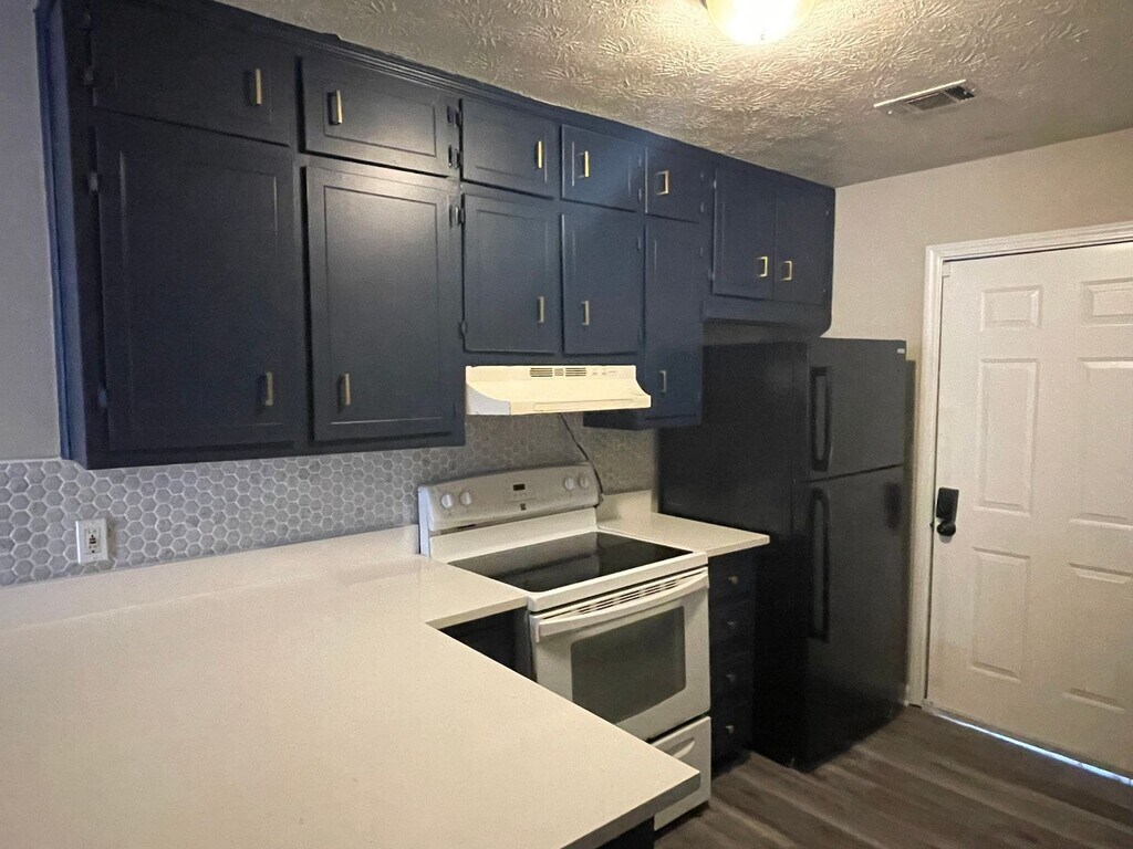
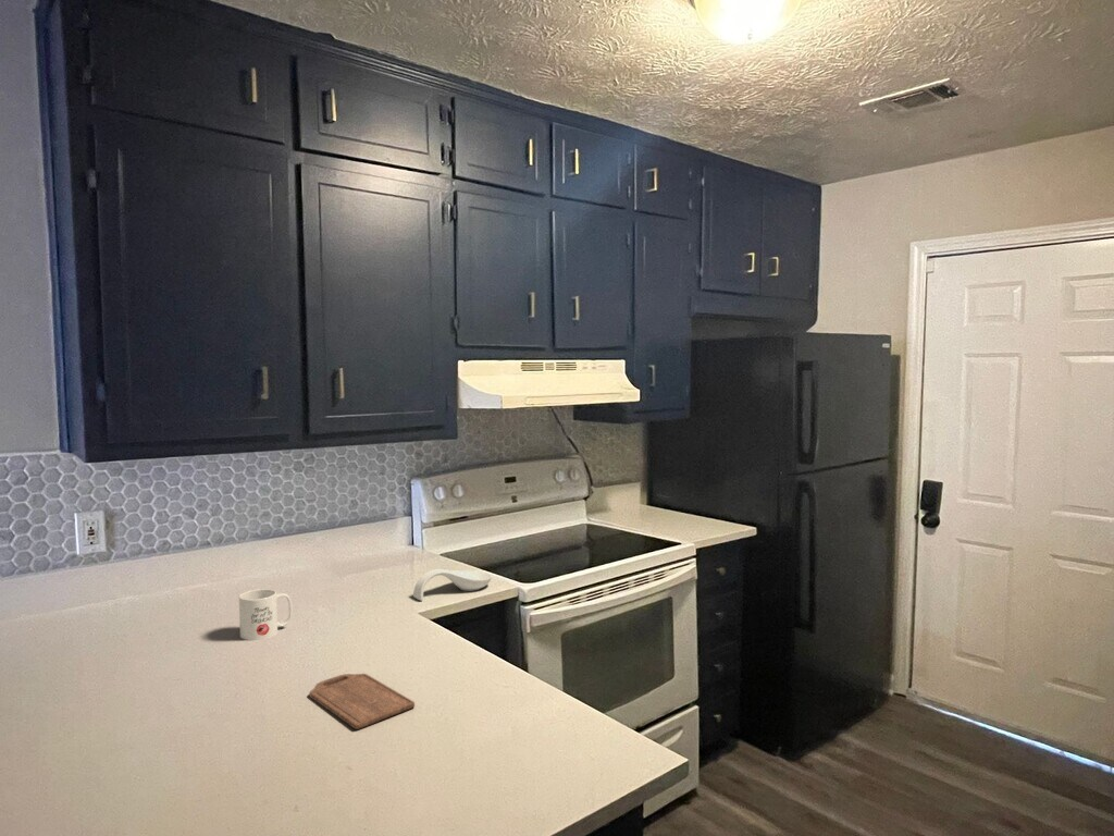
+ mug (265, 613)
+ cutting board (357, 697)
+ spoon rest (454, 579)
